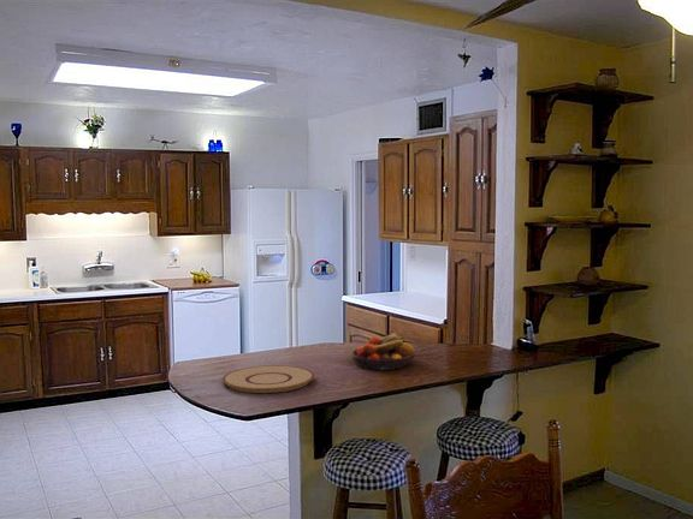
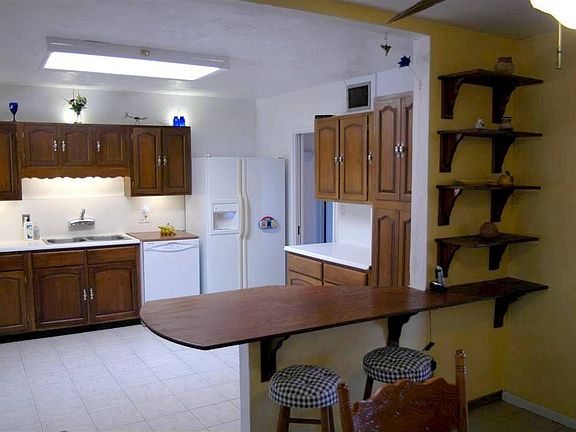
- fruit bowl (383, 348)
- plate (268, 378)
